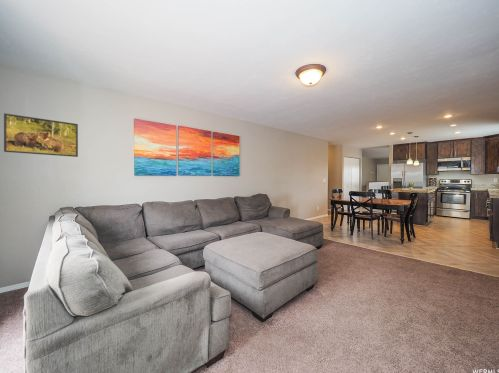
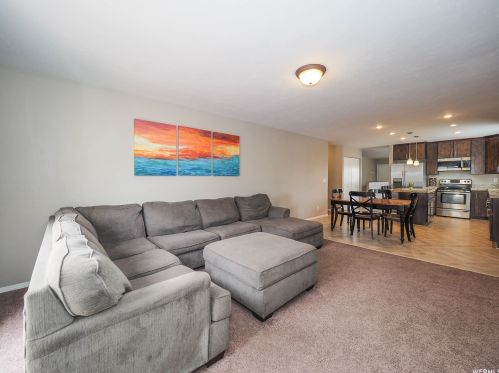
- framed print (43, 136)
